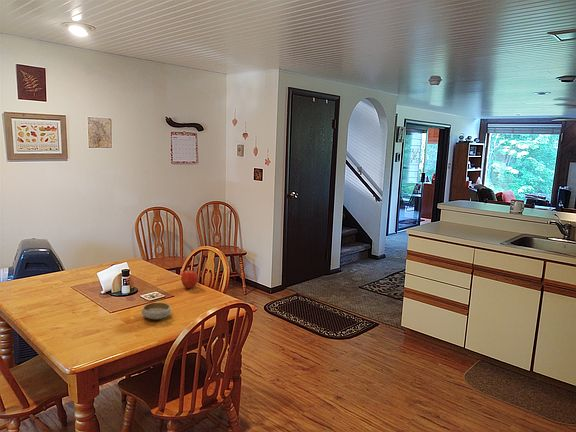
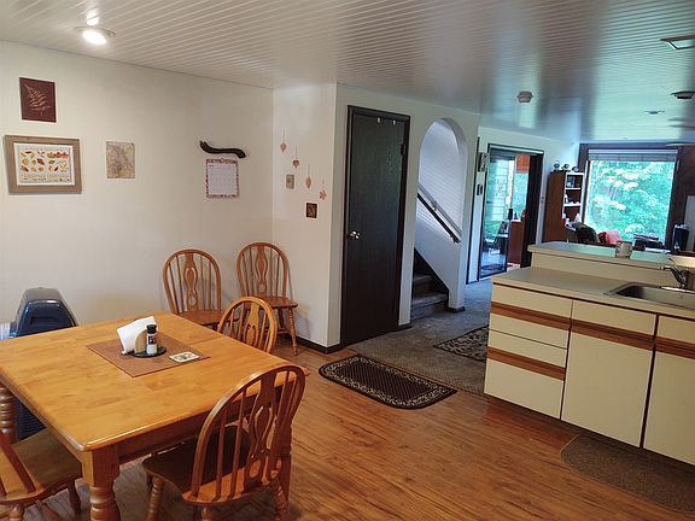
- apple (189, 278)
- bowl (156, 311)
